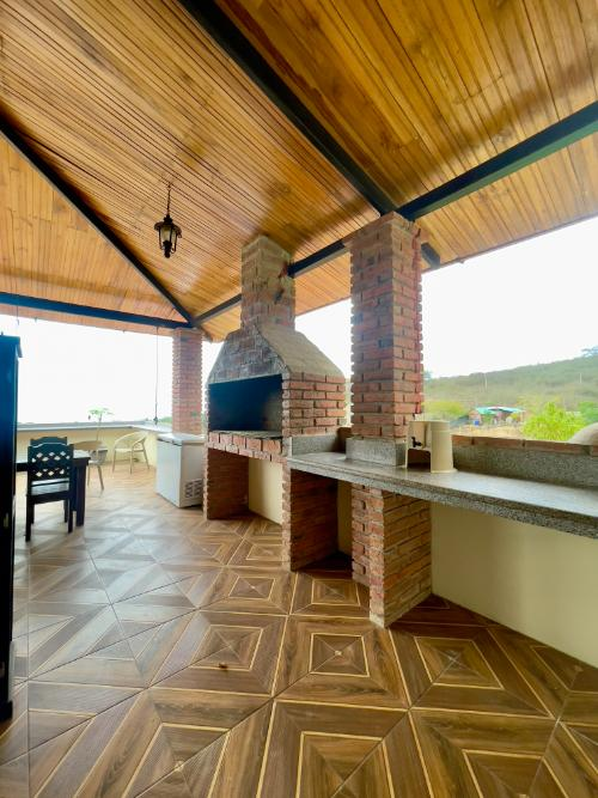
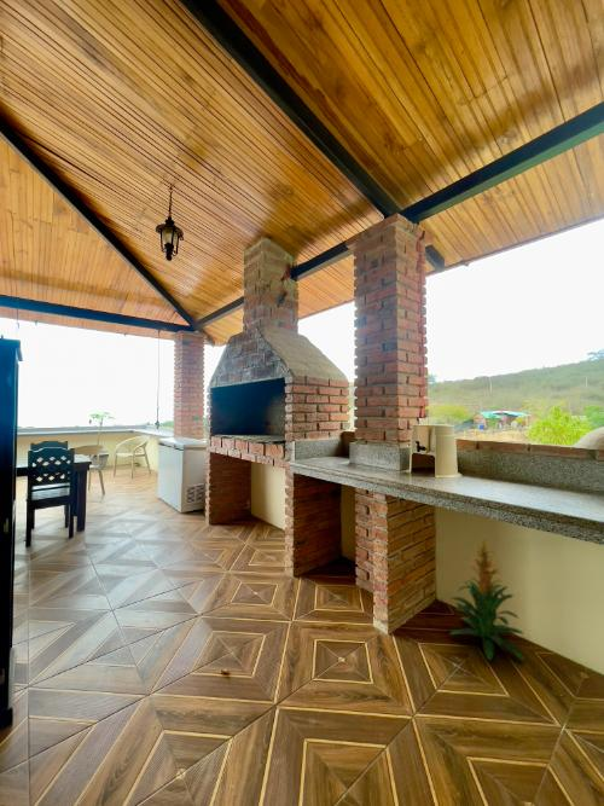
+ indoor plant (486, 587)
